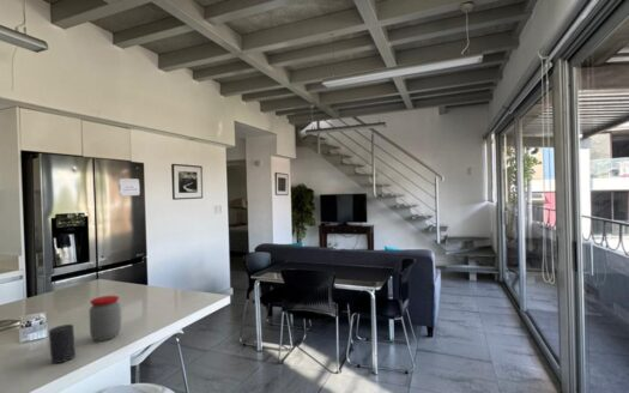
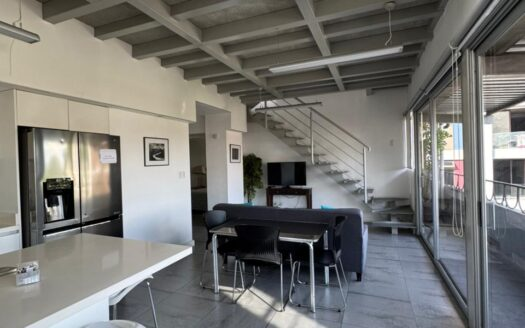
- cup (62, 343)
- jar (104, 318)
